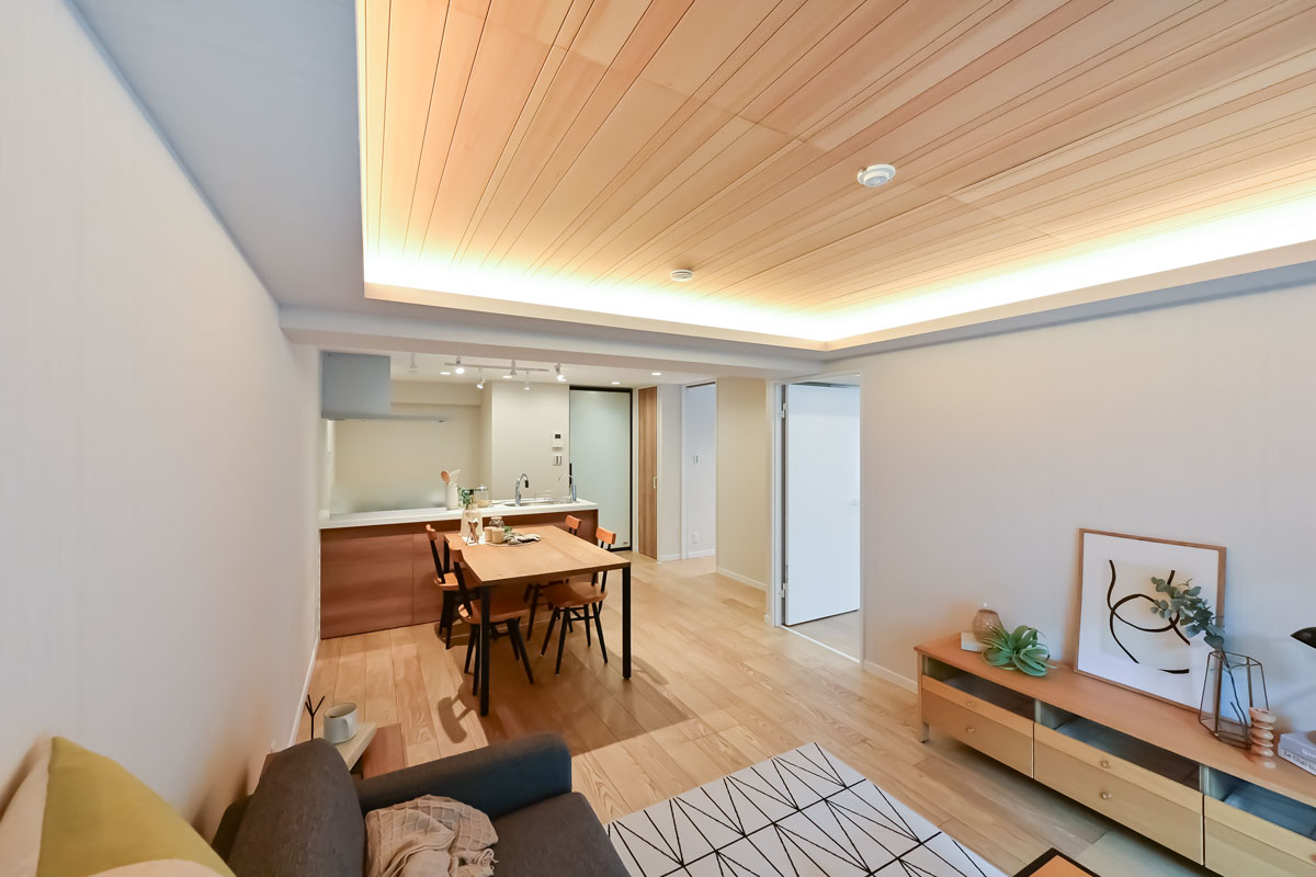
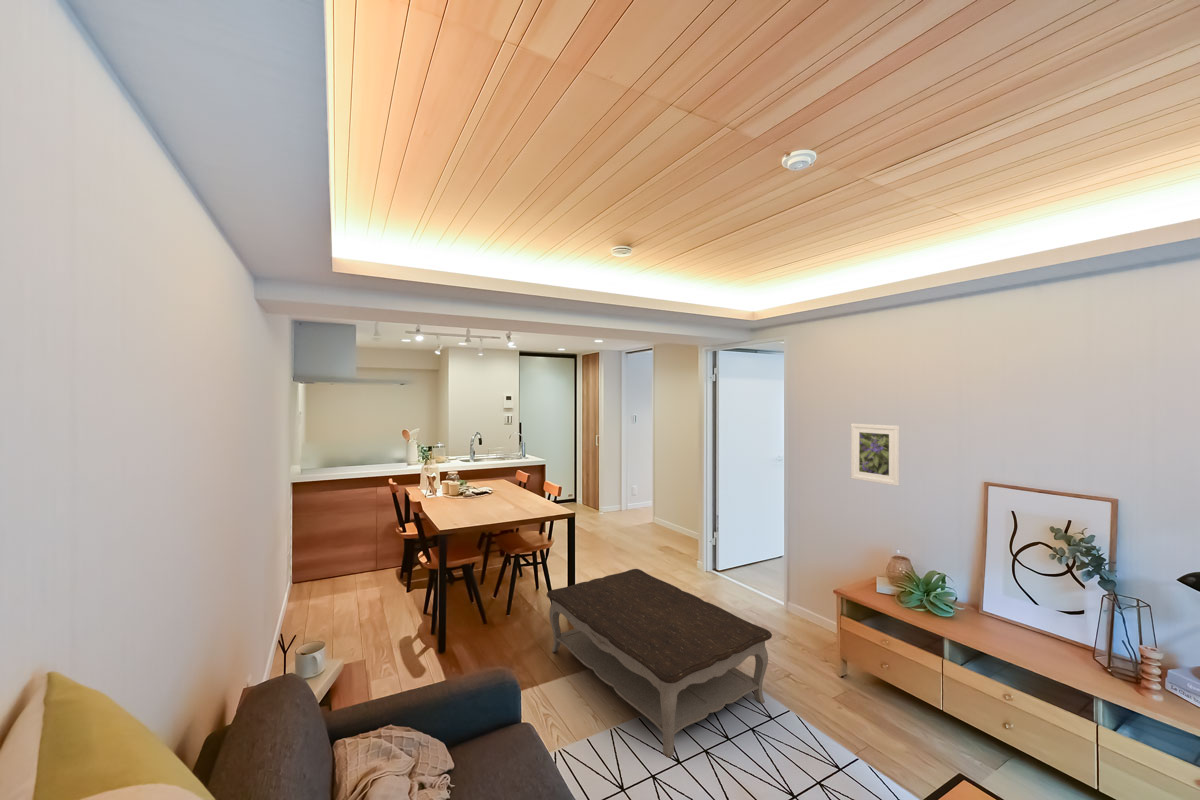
+ coffee table (648, 641)
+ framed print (874, 453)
